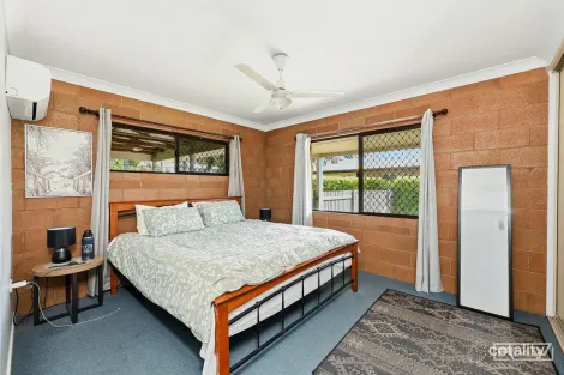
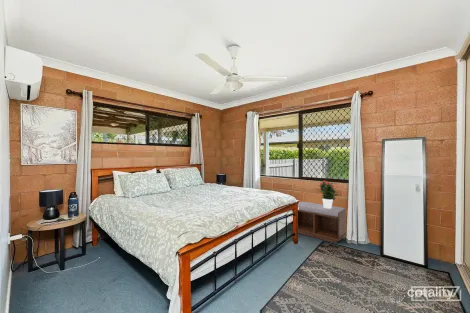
+ potted flower (327, 194)
+ bench (317, 219)
